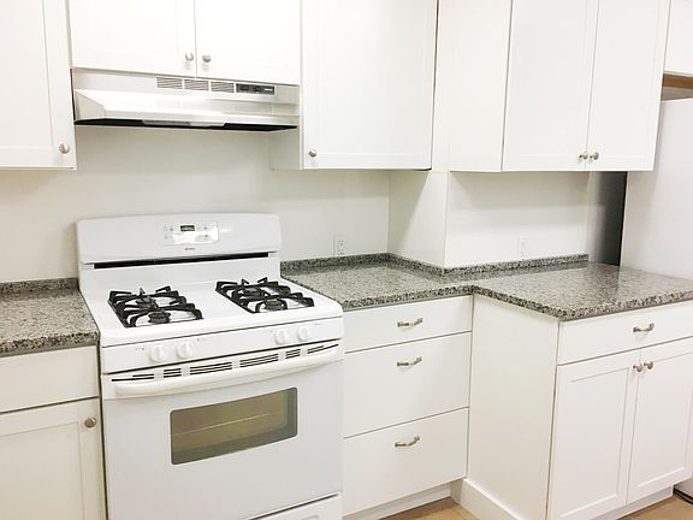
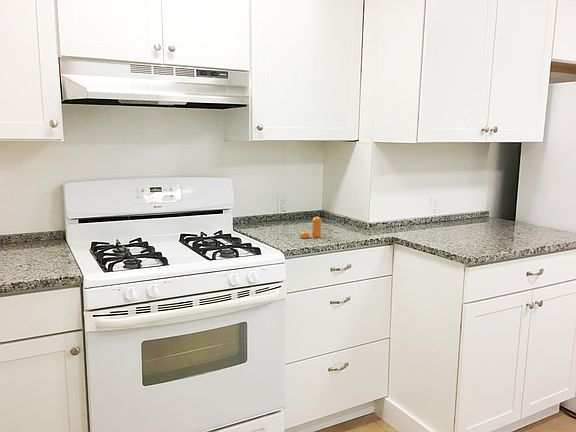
+ pepper shaker (312, 226)
